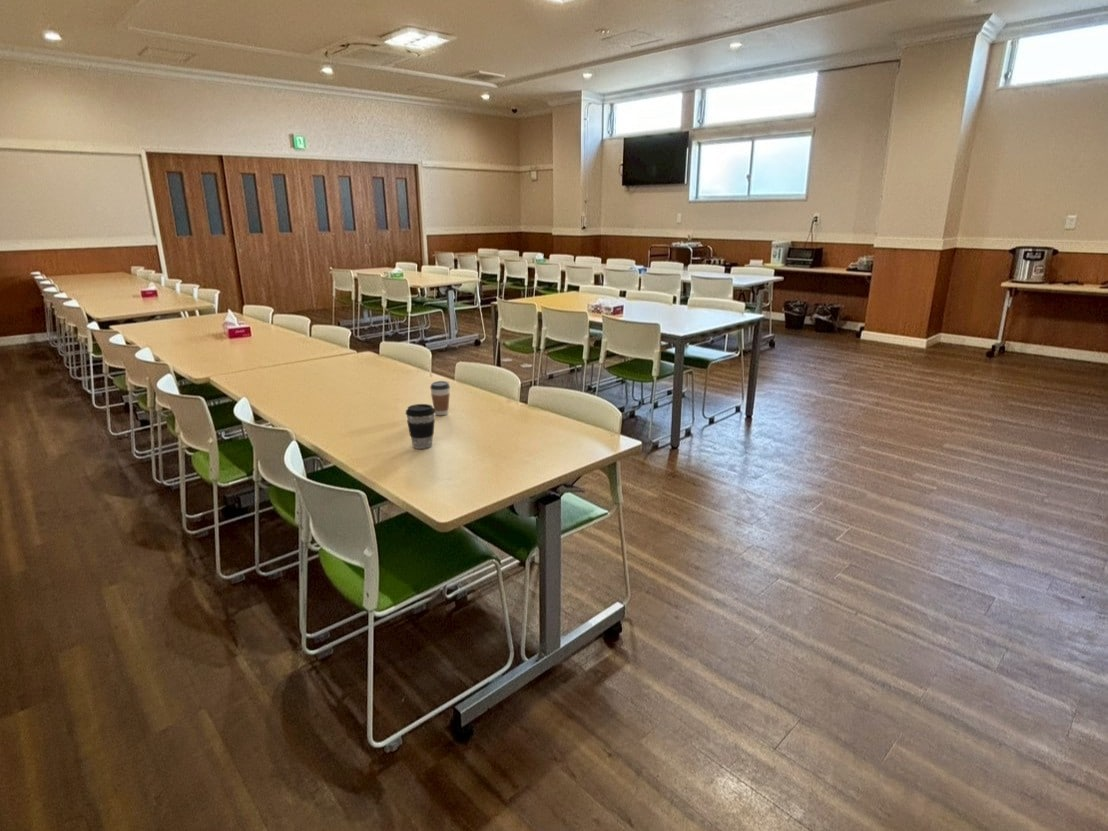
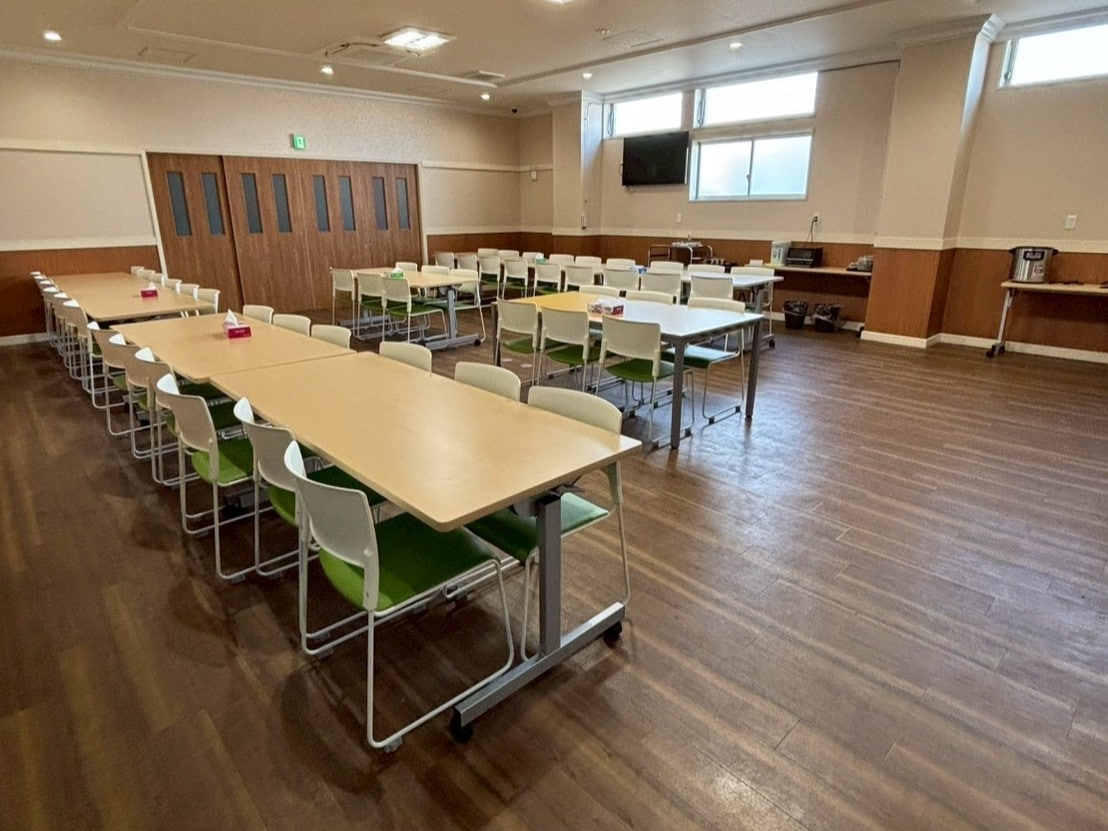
- coffee cup (440, 398)
- coffee cup (421, 426)
